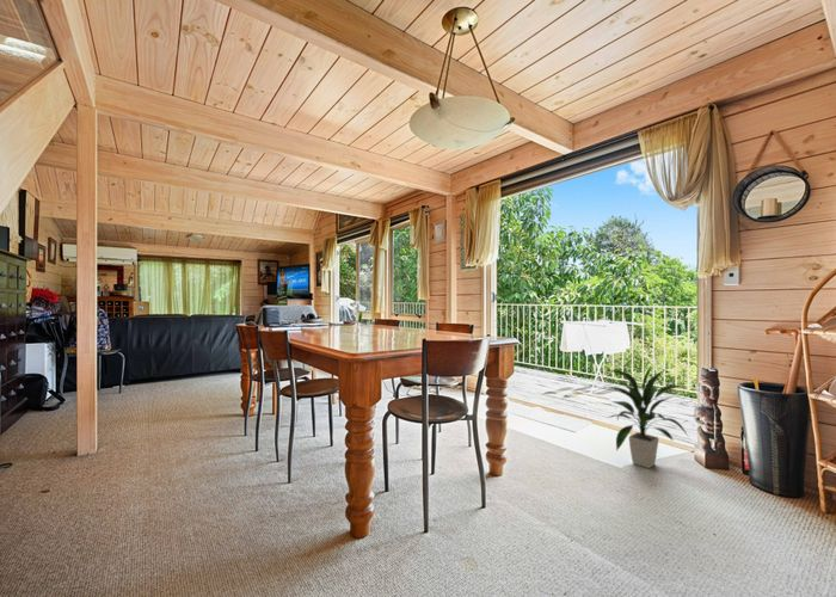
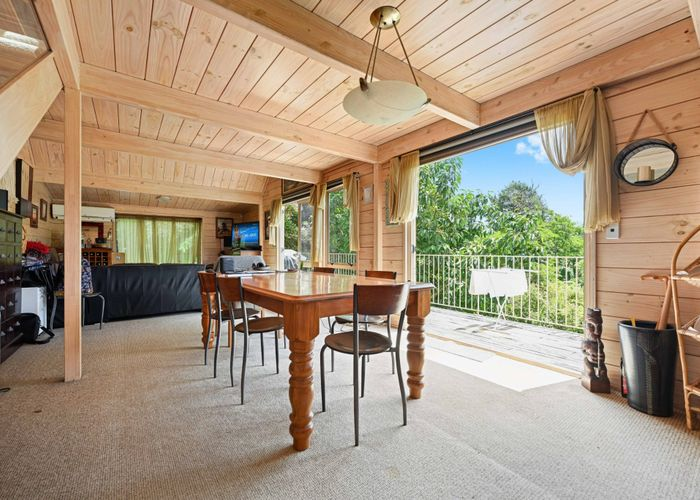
- indoor plant (639, 413)
